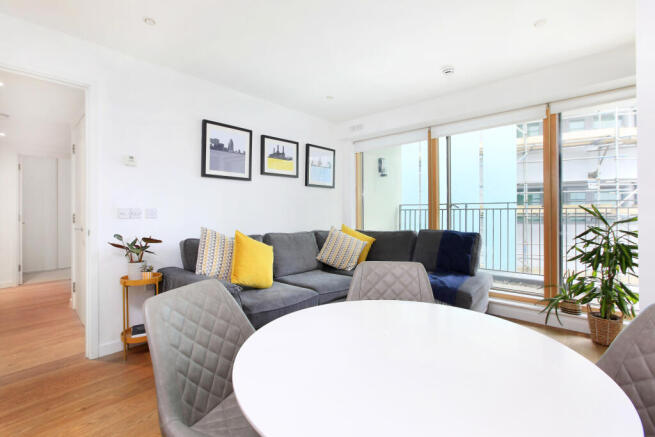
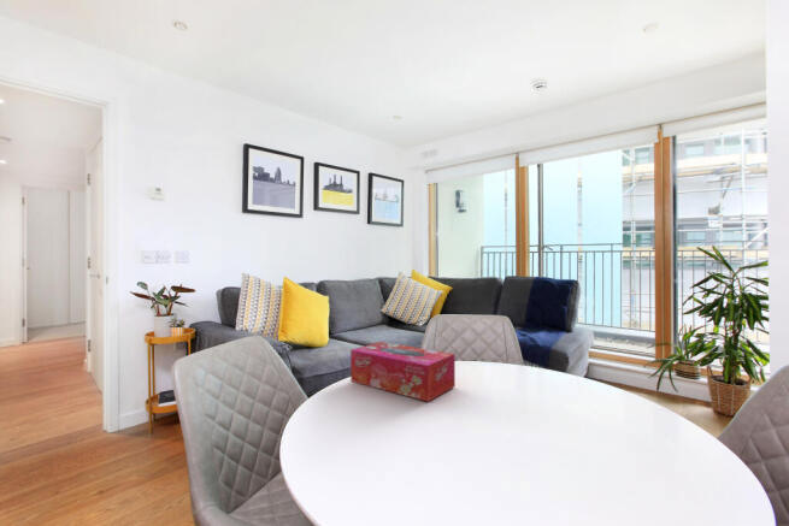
+ tissue box (401, 367)
